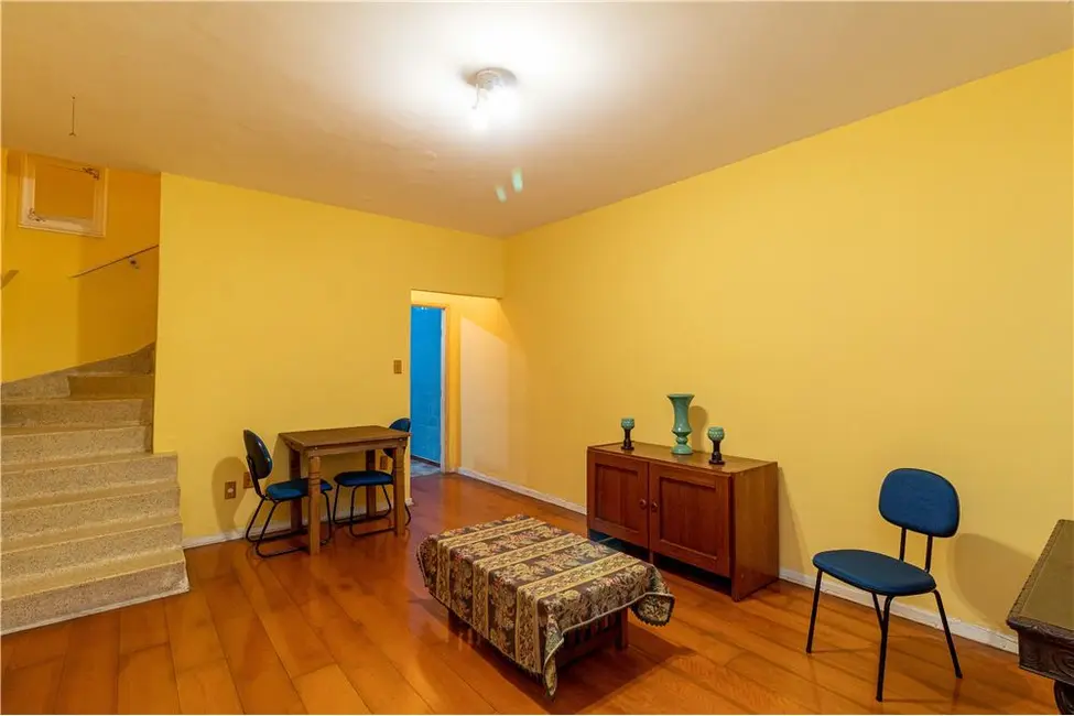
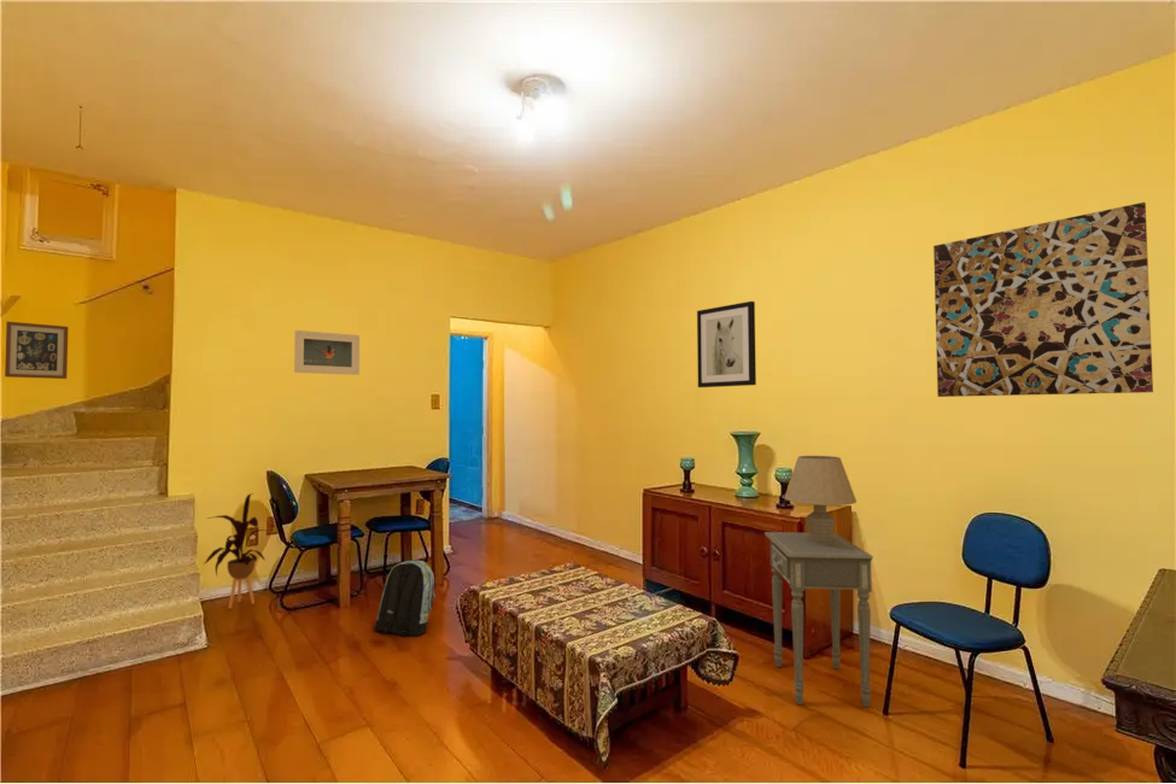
+ house plant (235, 550)
+ table lamp (819, 498)
+ side table (802, 613)
+ wall art (725, 346)
+ wall art (37, 350)
+ wall art (1030, 310)
+ backpack (408, 593)
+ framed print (328, 352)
